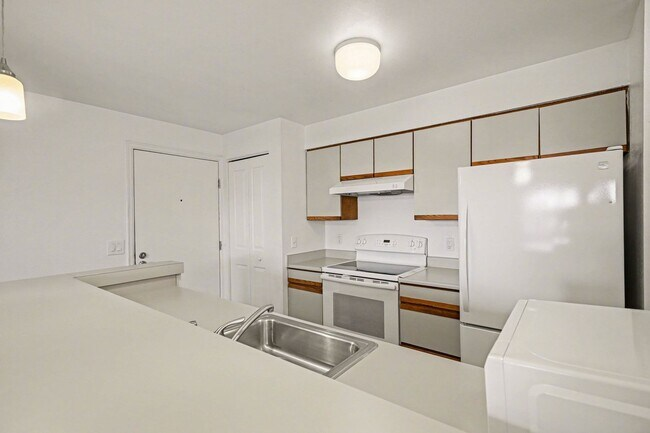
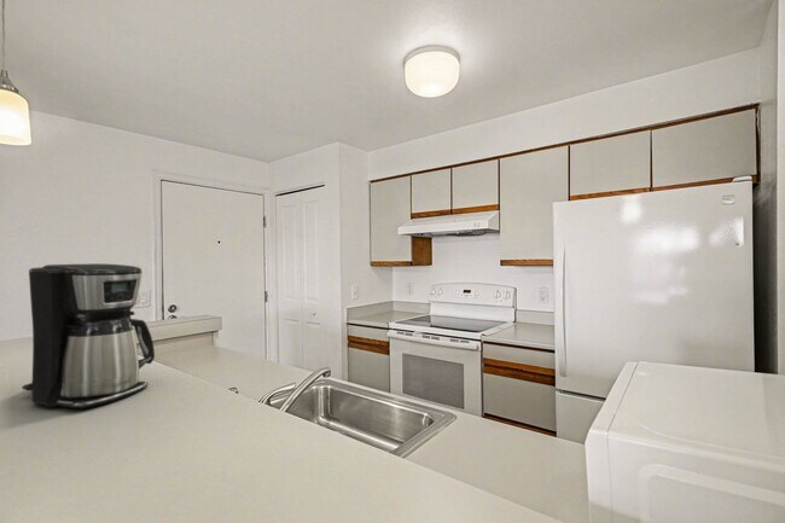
+ coffee maker (94, 326)
